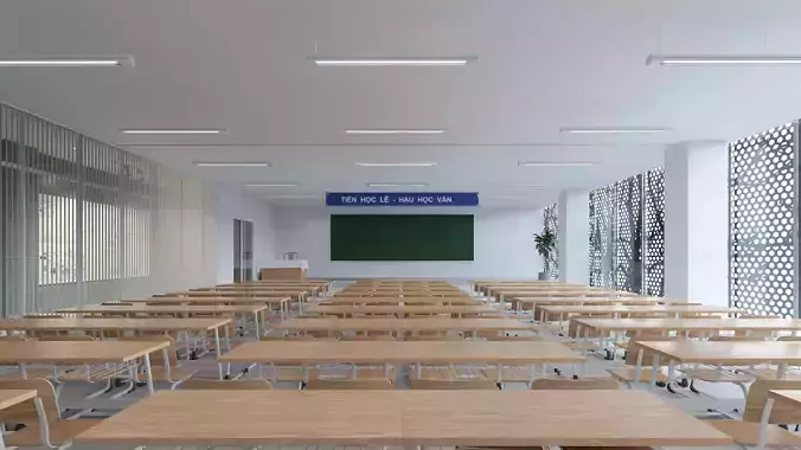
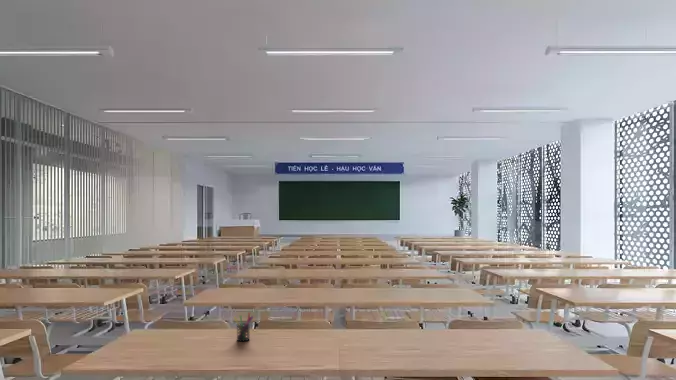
+ pen holder (243, 326)
